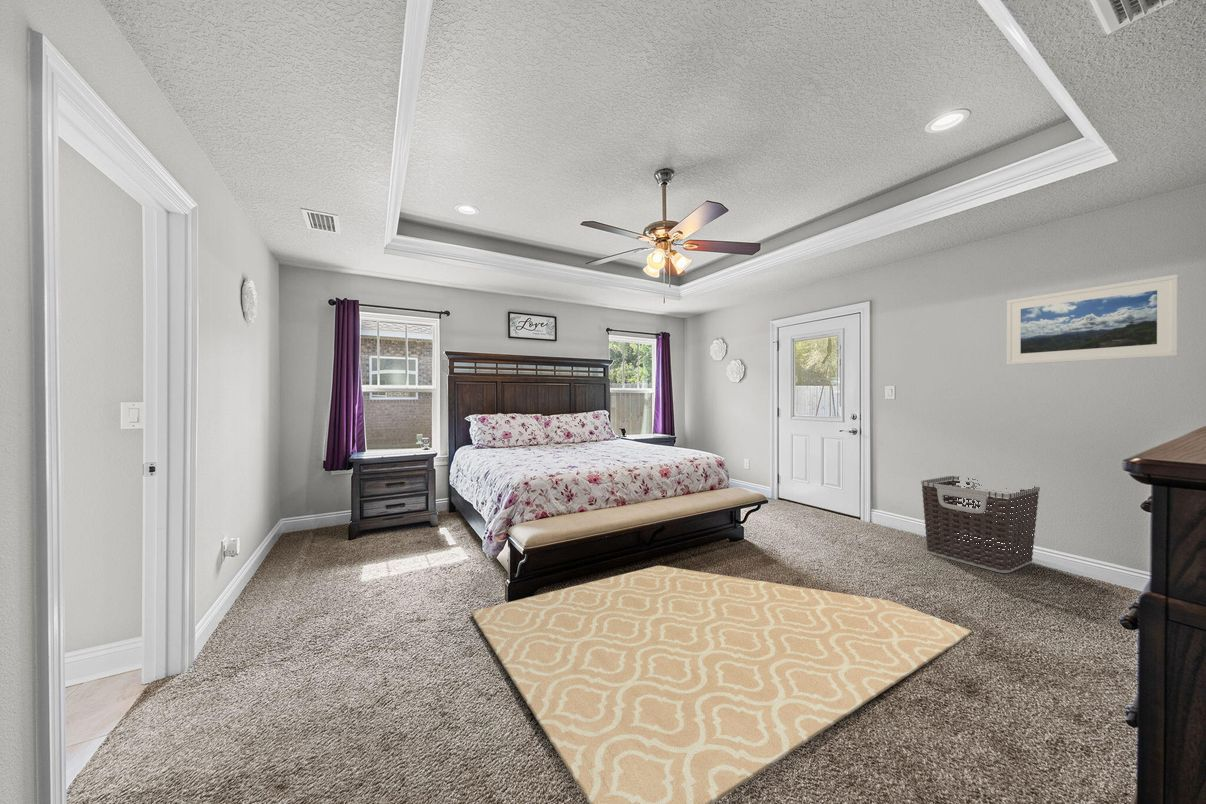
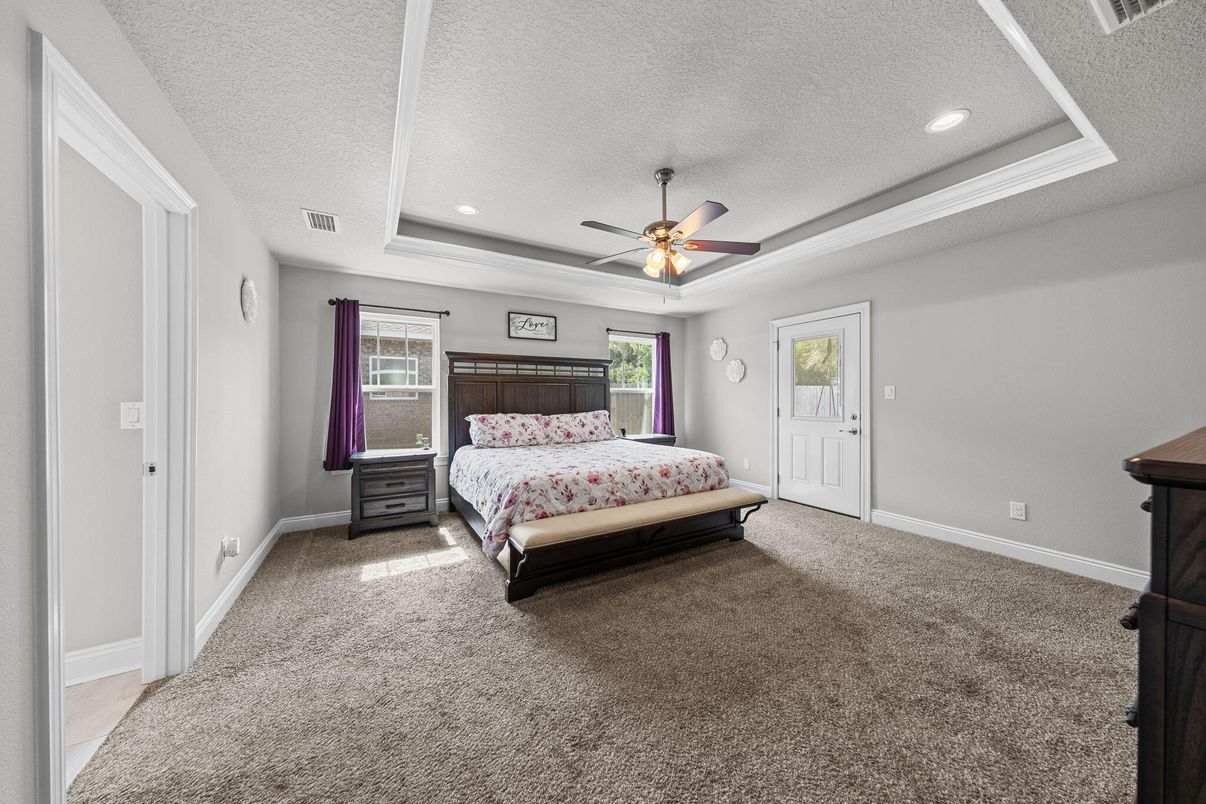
- clothes hamper (978, 520)
- rug (711, 621)
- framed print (1082, 324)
